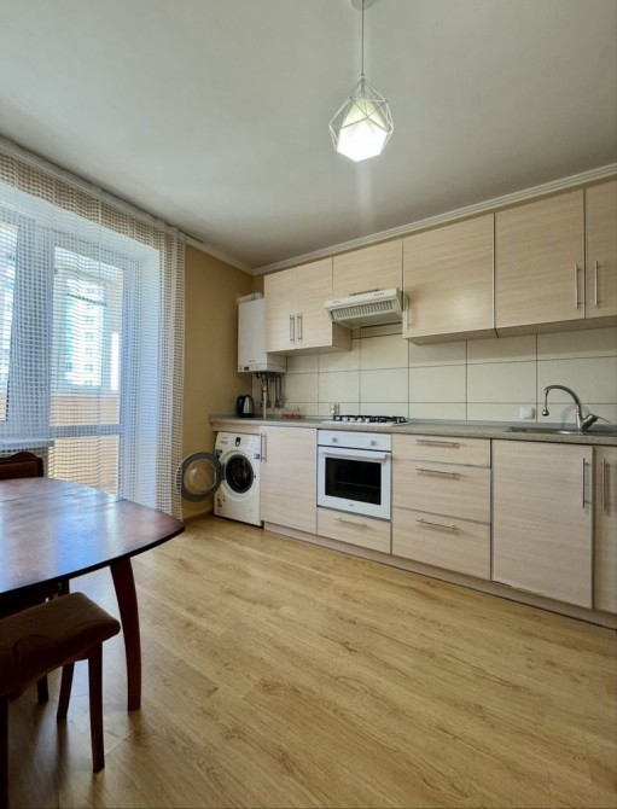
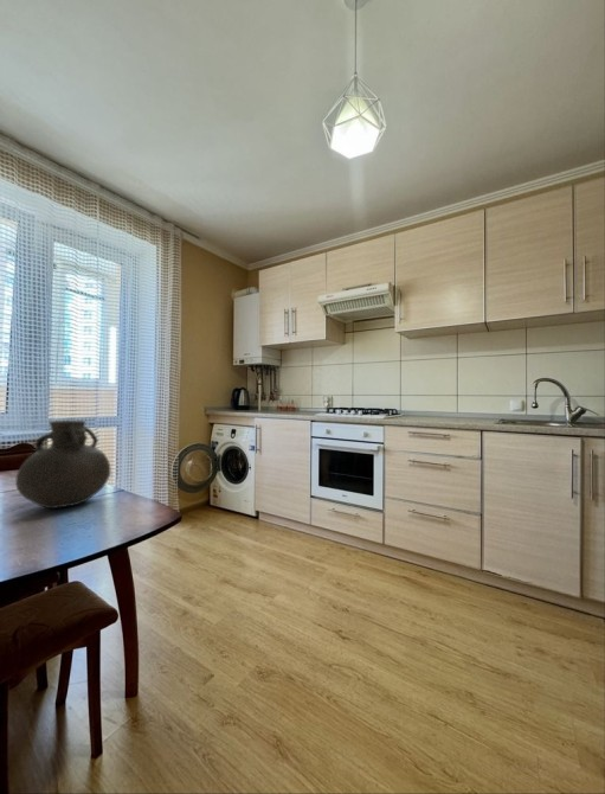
+ vase (66, 462)
